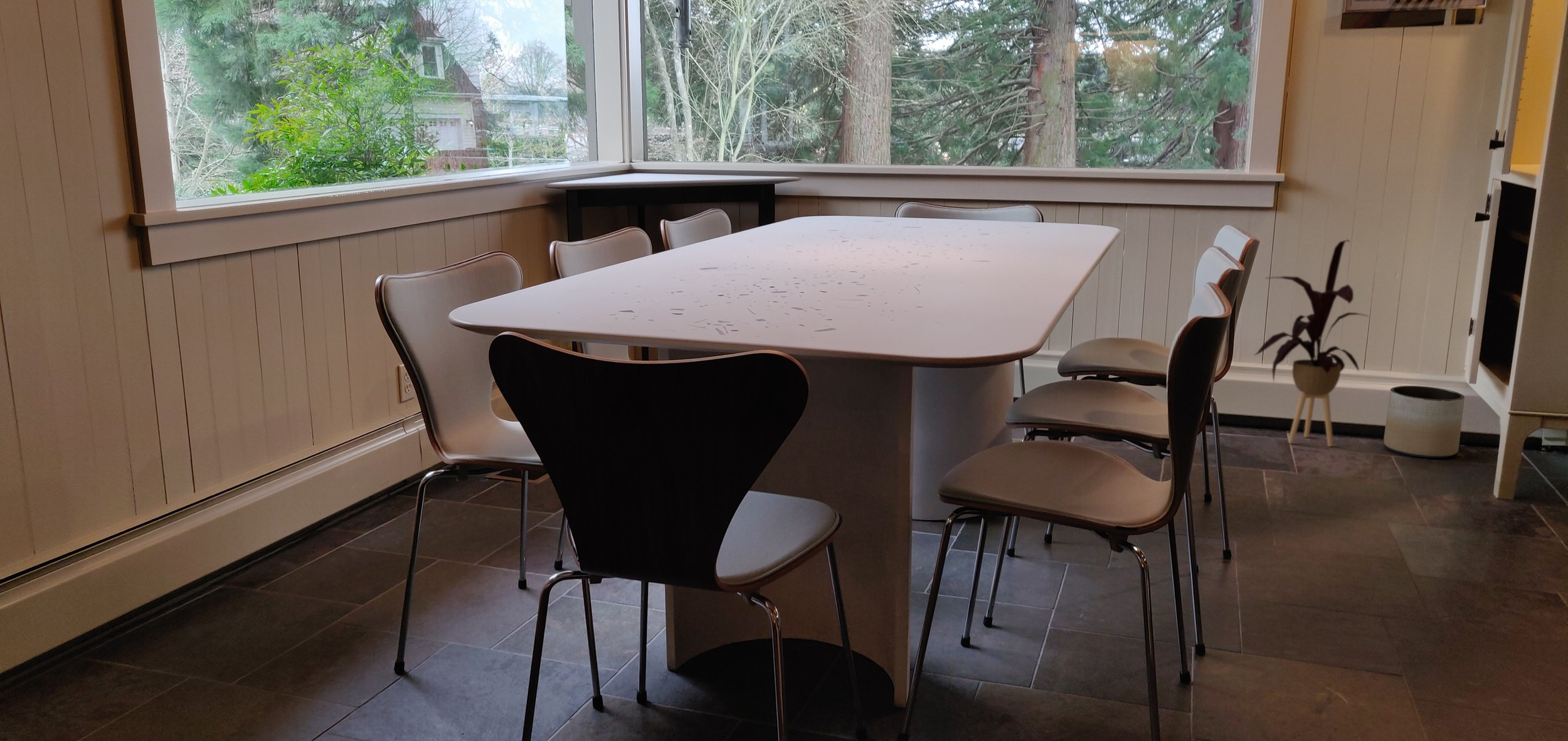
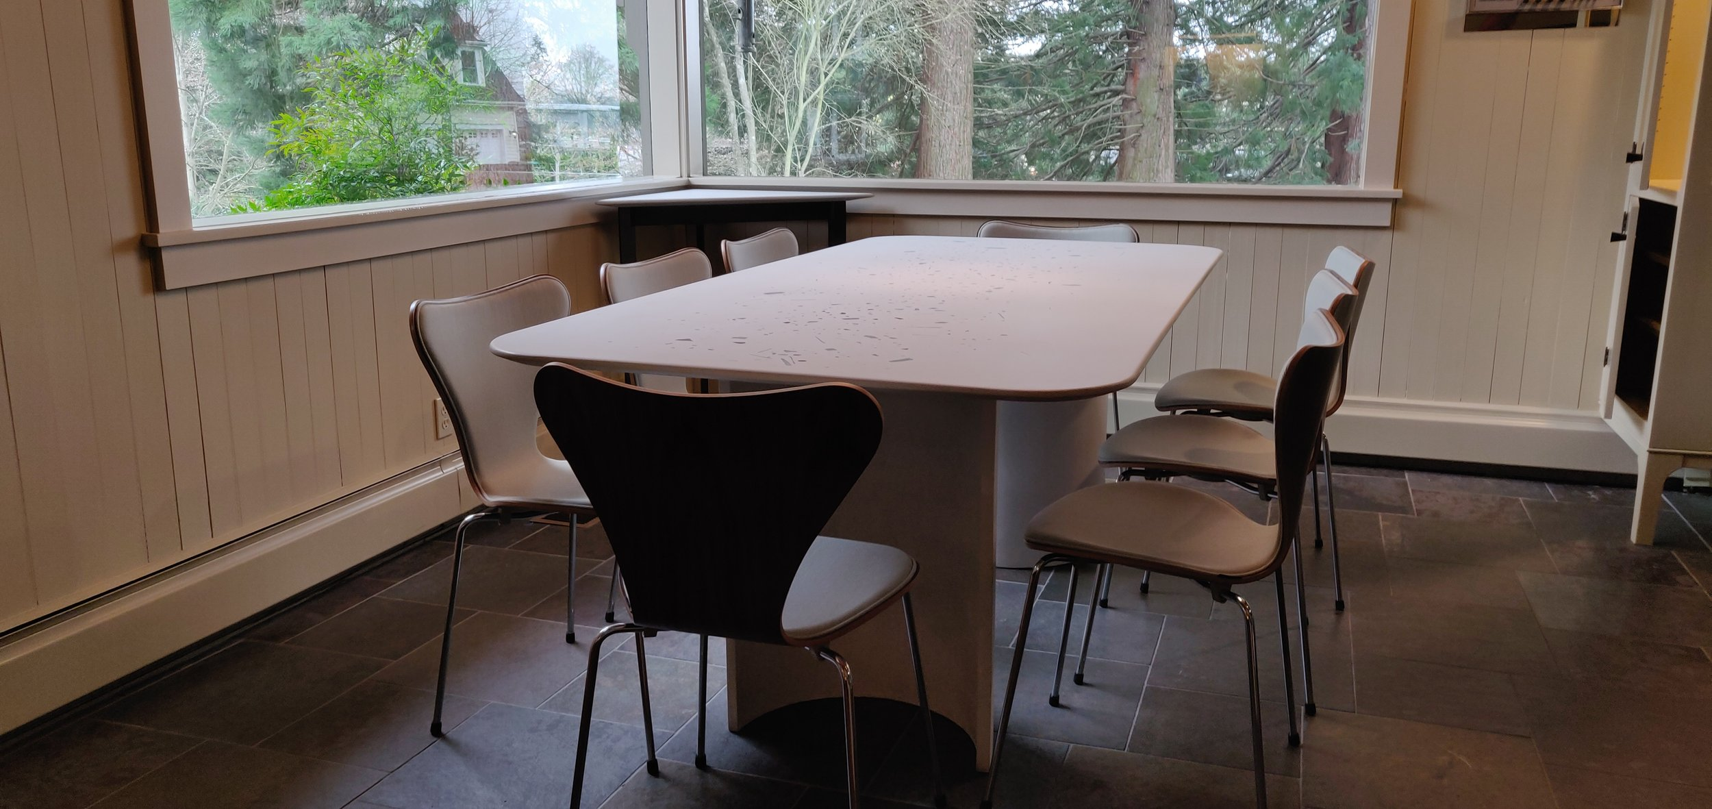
- house plant (1308, 342)
- planter (1423, 422)
